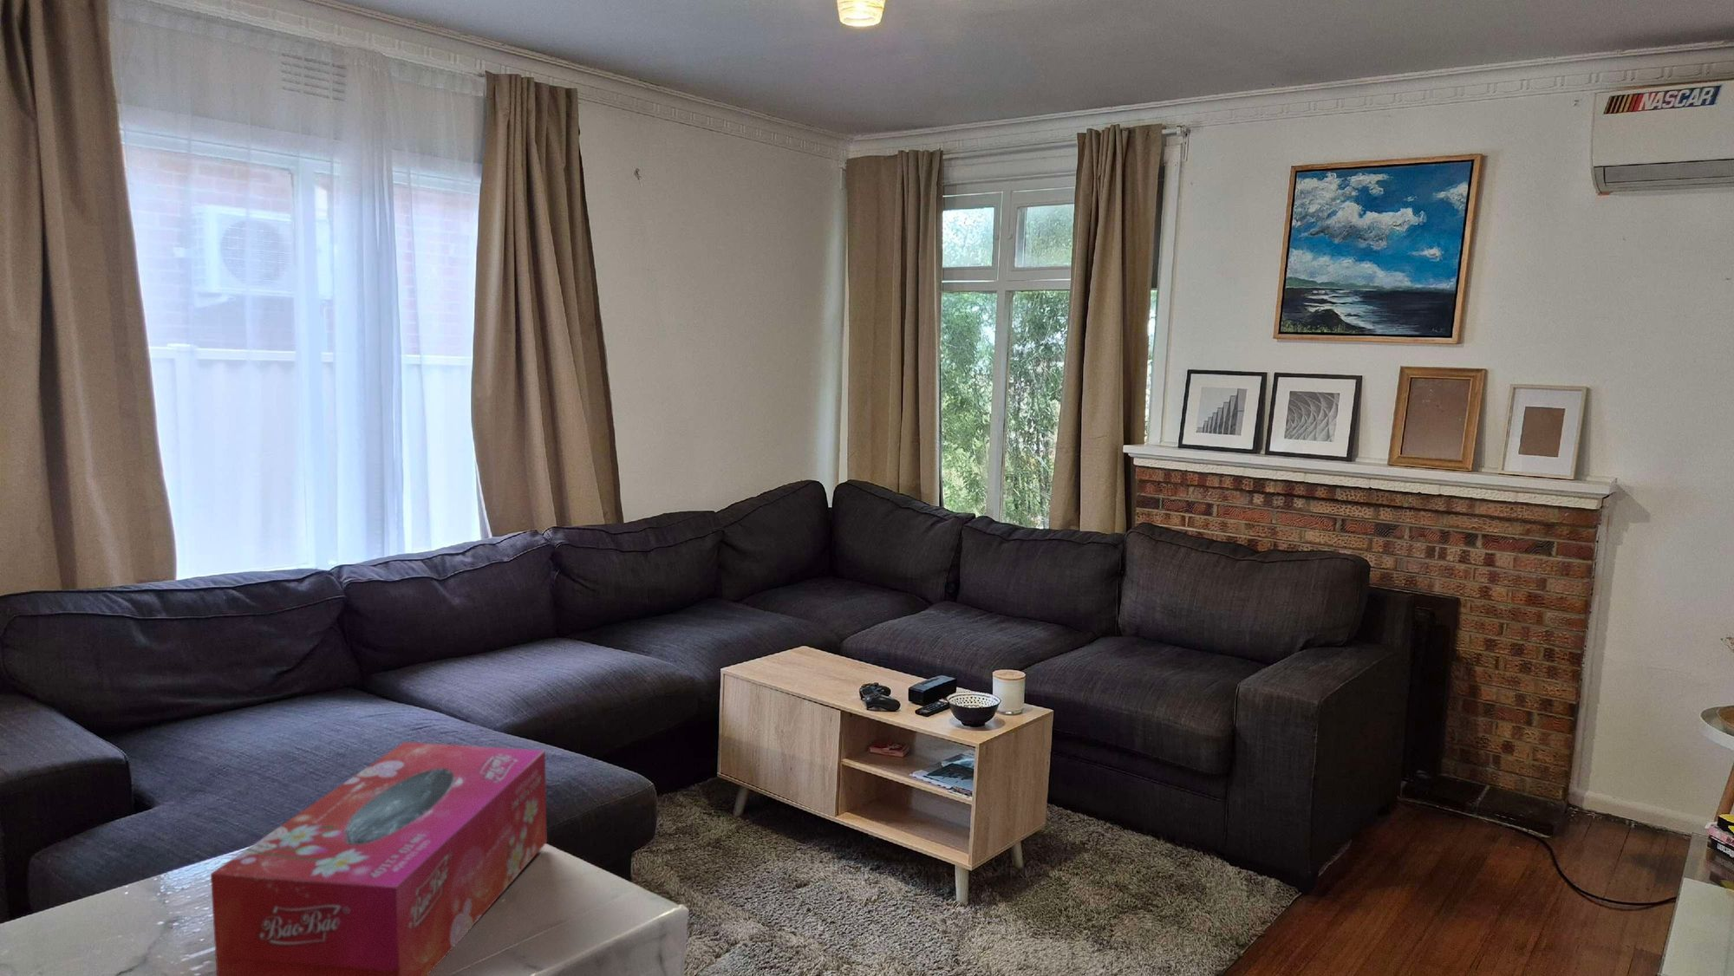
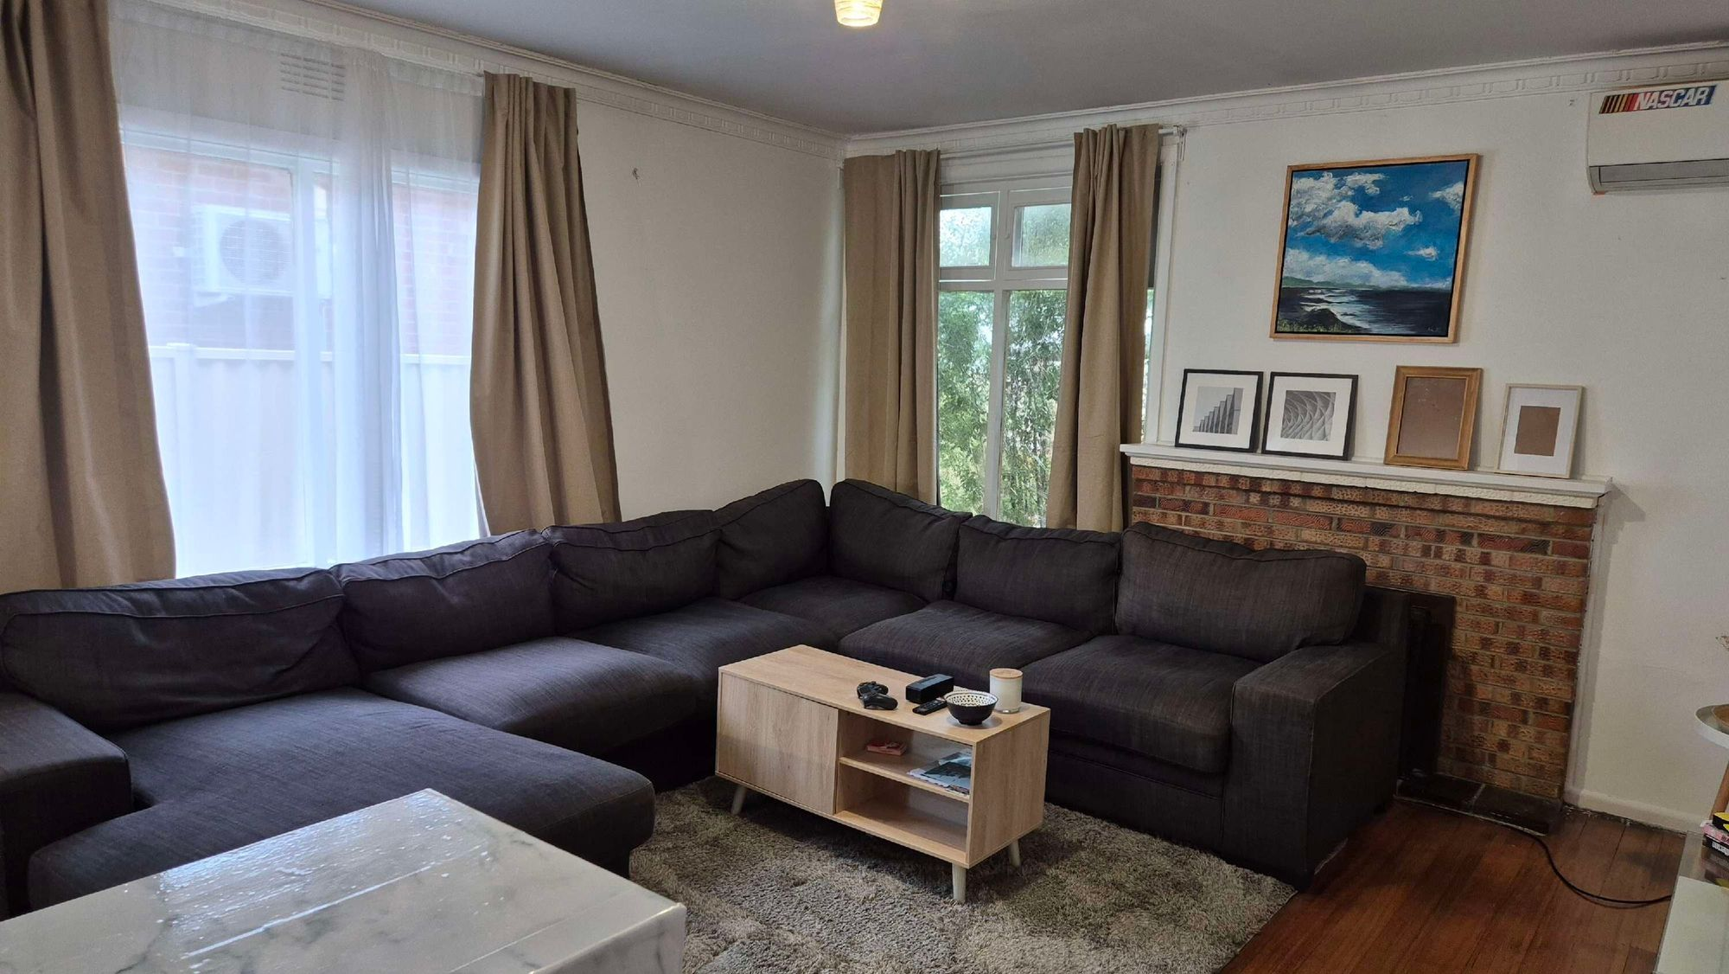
- tissue box (403, 856)
